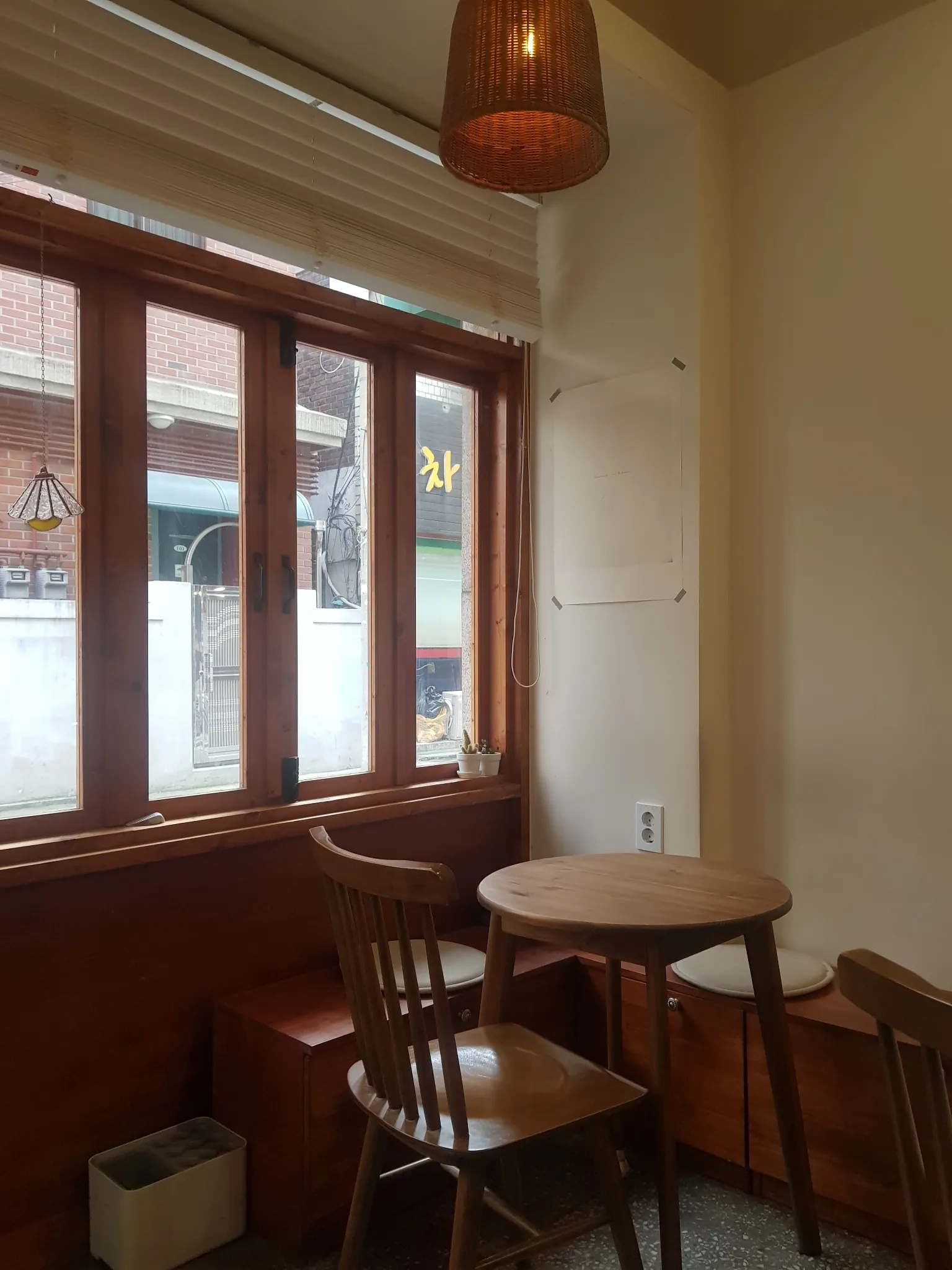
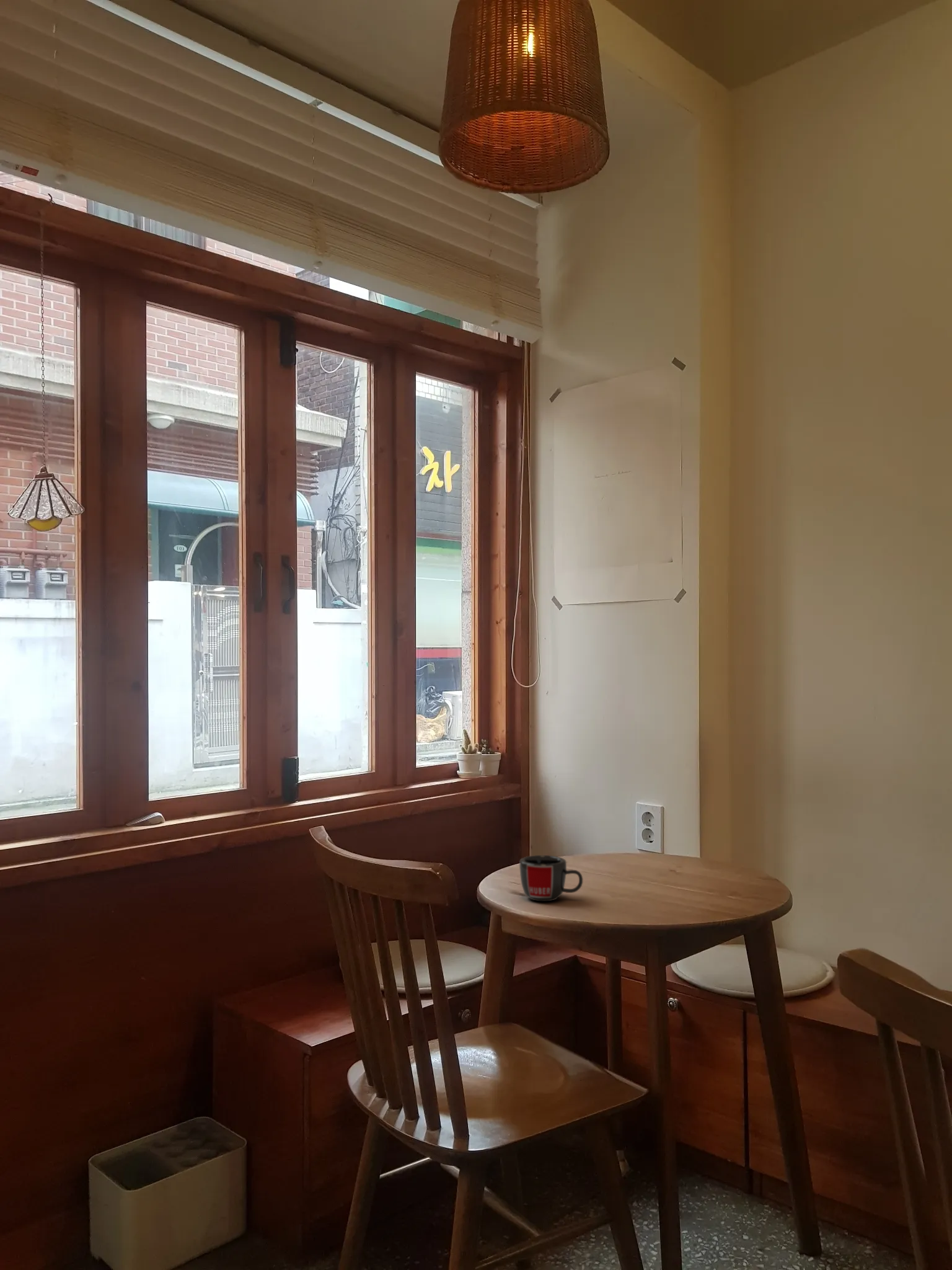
+ mug (551, 879)
